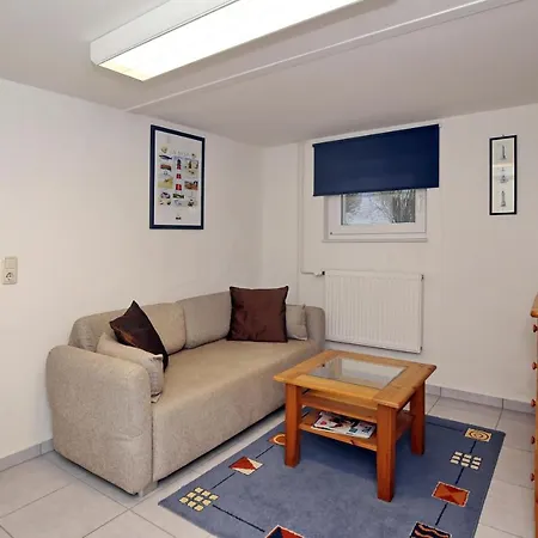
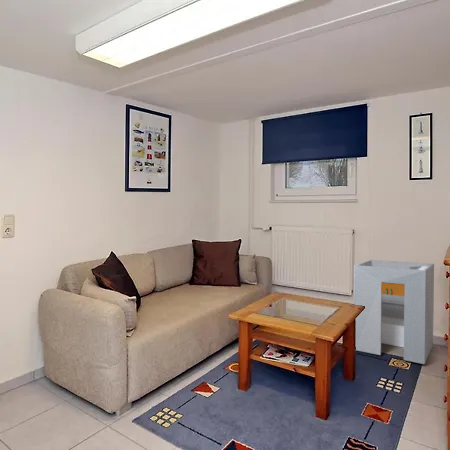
+ storage cabinet (394, 305)
